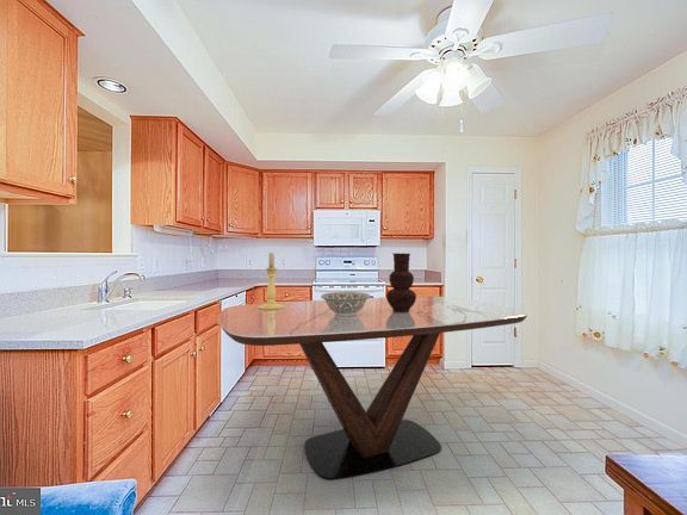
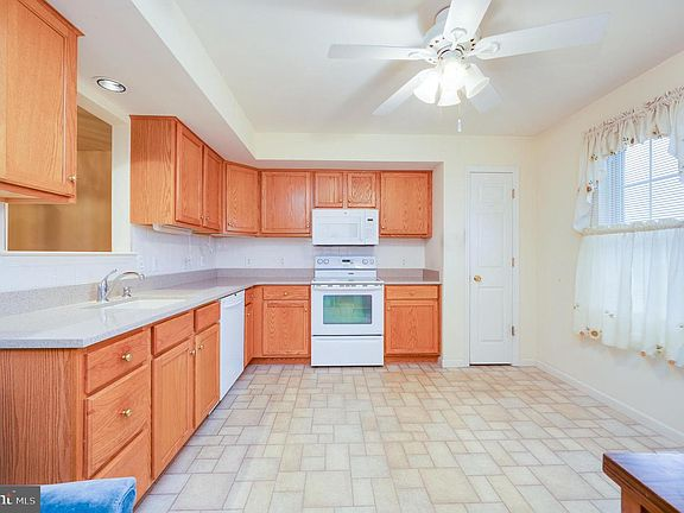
- candle holder (271, 279)
- dining table (383, 384)
- decorative bowl (345, 304)
- vase (401, 281)
